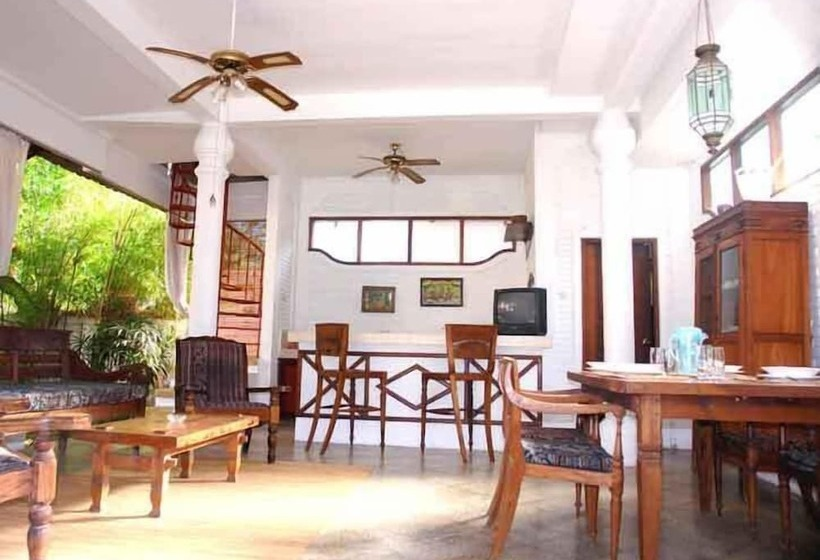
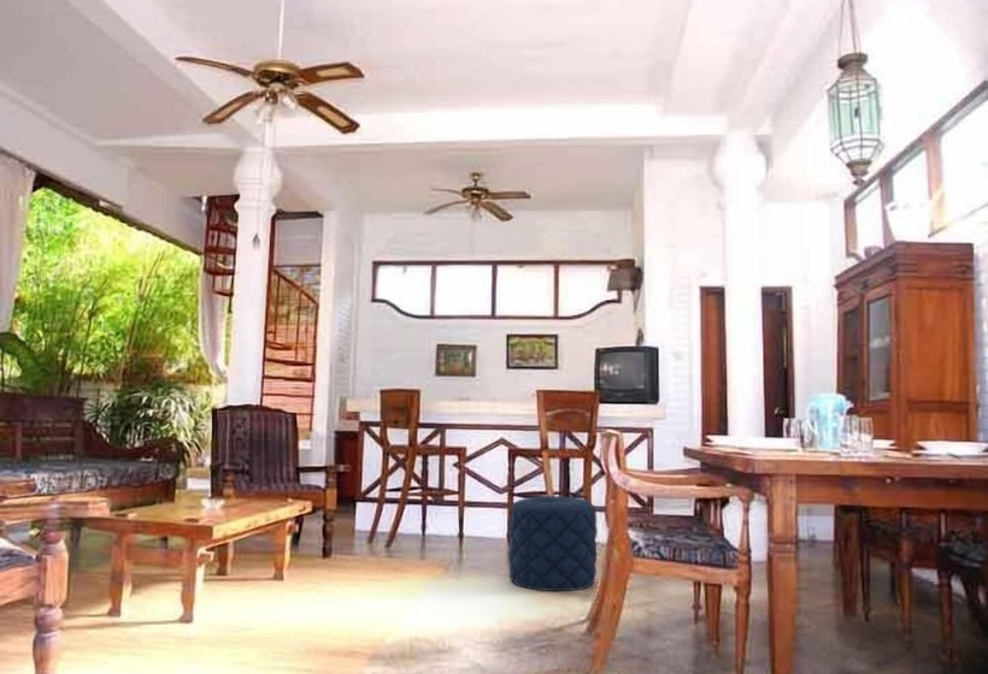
+ pouf (553, 539)
